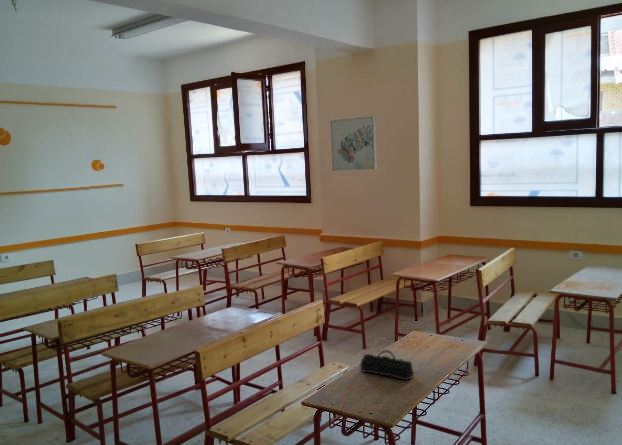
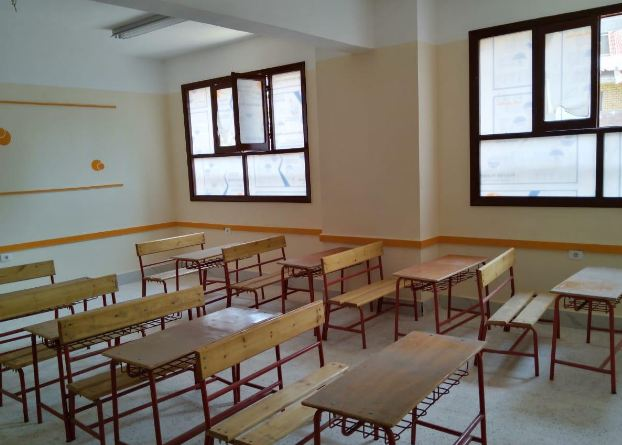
- wall art (352, 144)
- pencil case (386, 362)
